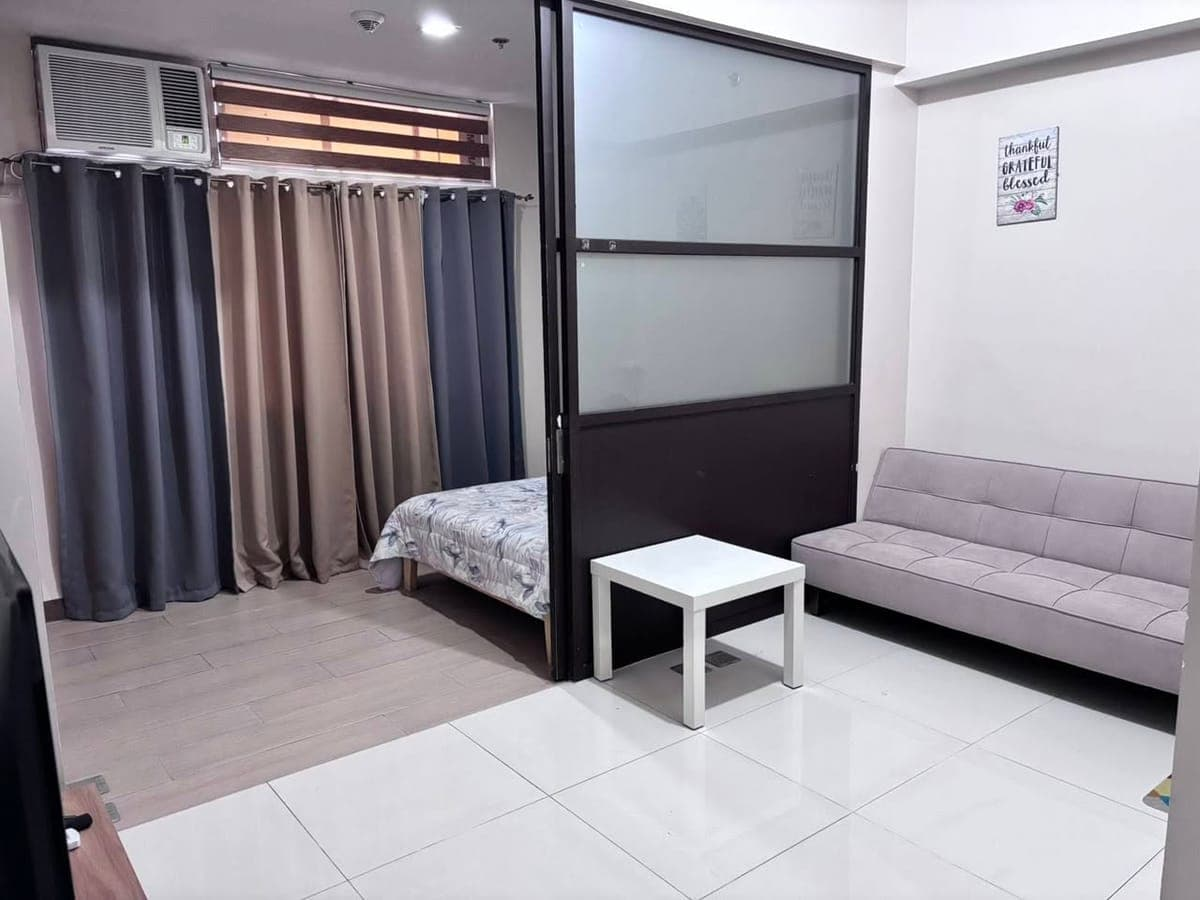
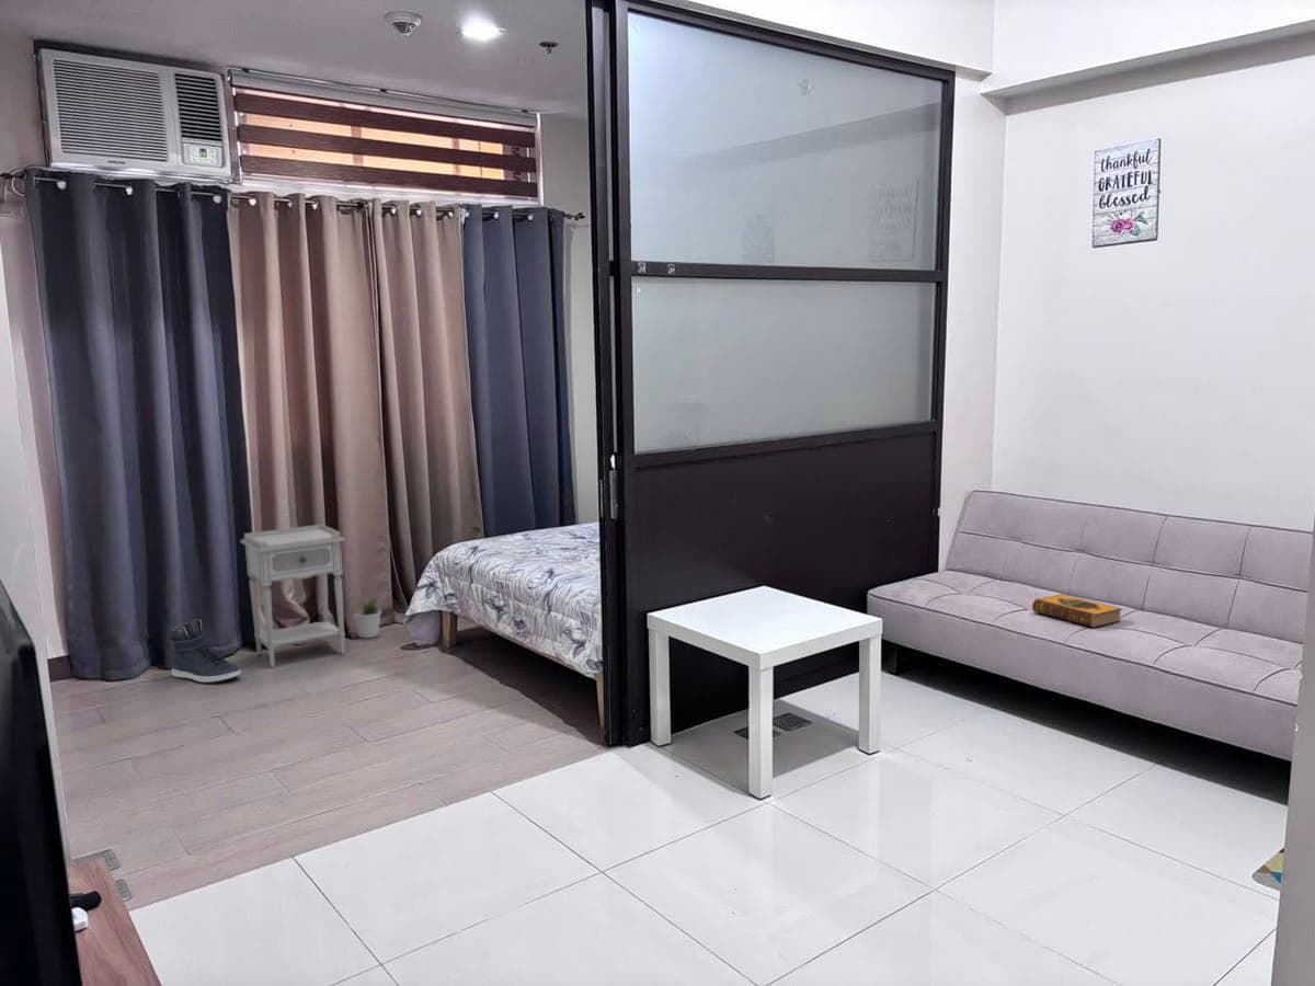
+ sneaker (203, 649)
+ potted plant (367, 615)
+ hardback book (1075, 610)
+ nightstand (296, 578)
